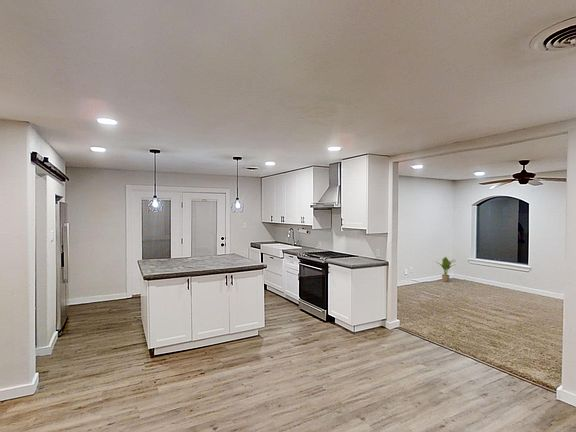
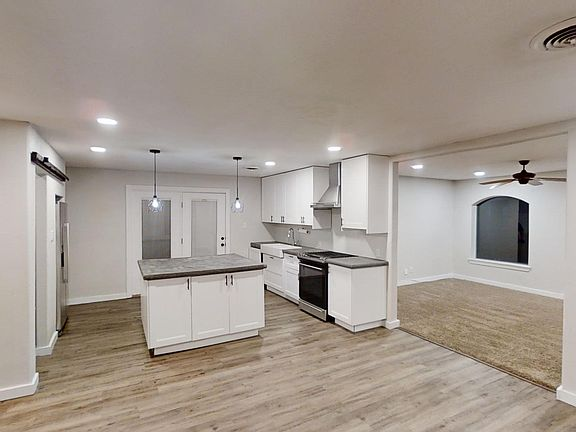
- potted plant (447, 268)
